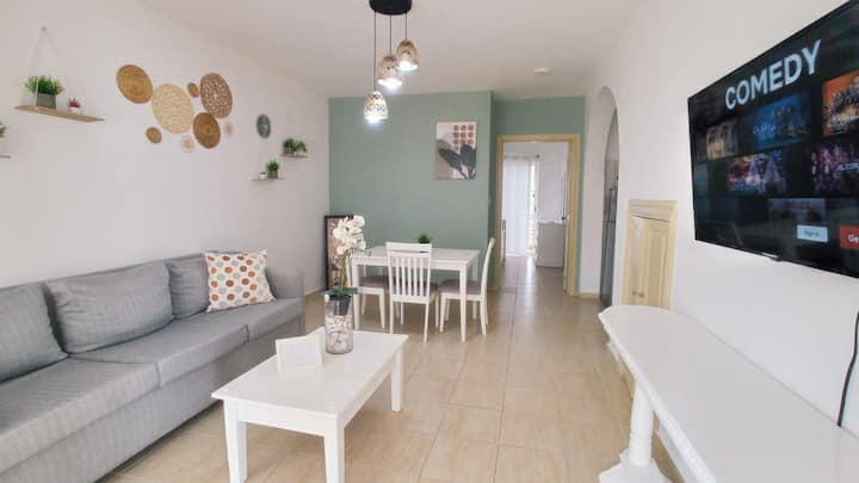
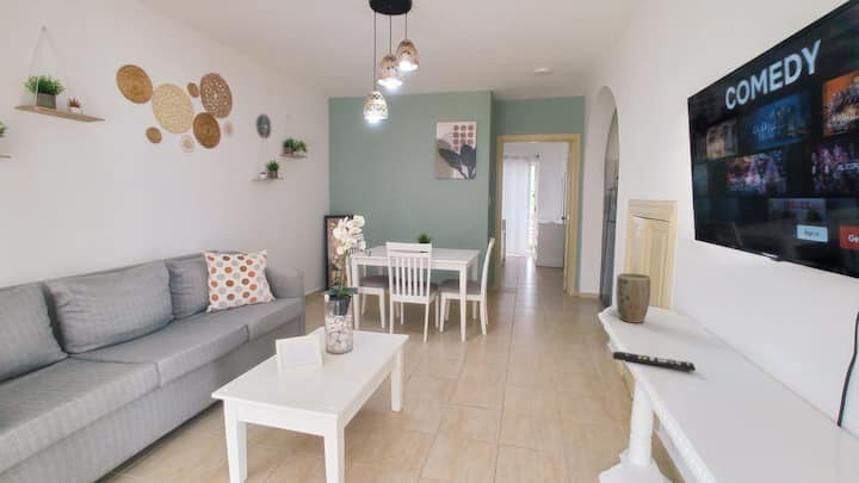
+ plant pot (632, 297)
+ remote control (651, 360)
